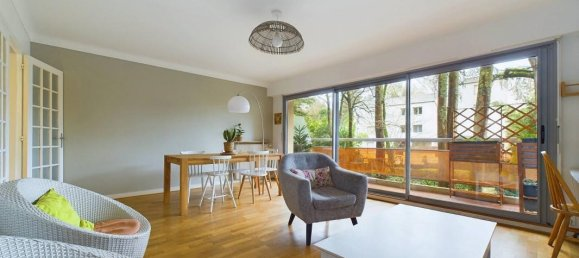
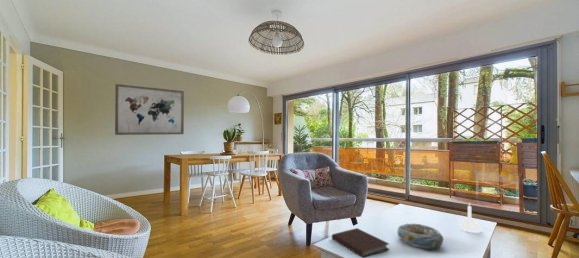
+ wall art (152, 111)
+ candle holder (469, 215)
+ notebook (359, 241)
+ decorative bowl (419, 235)
